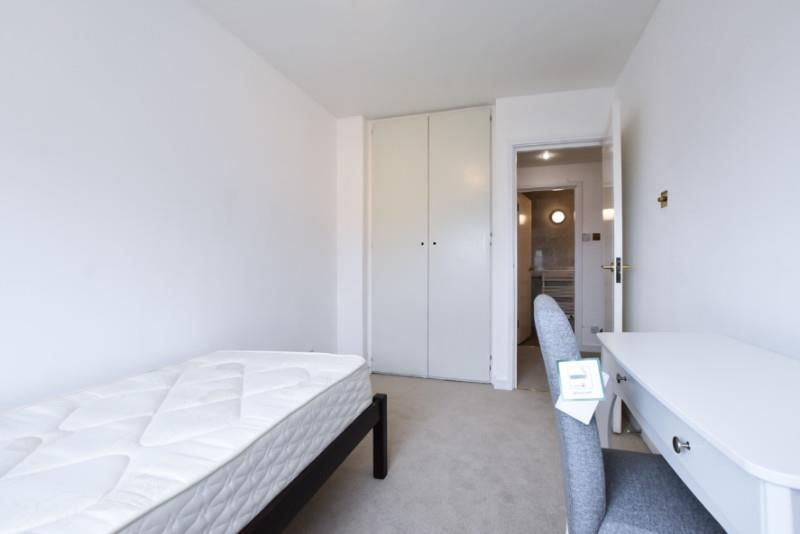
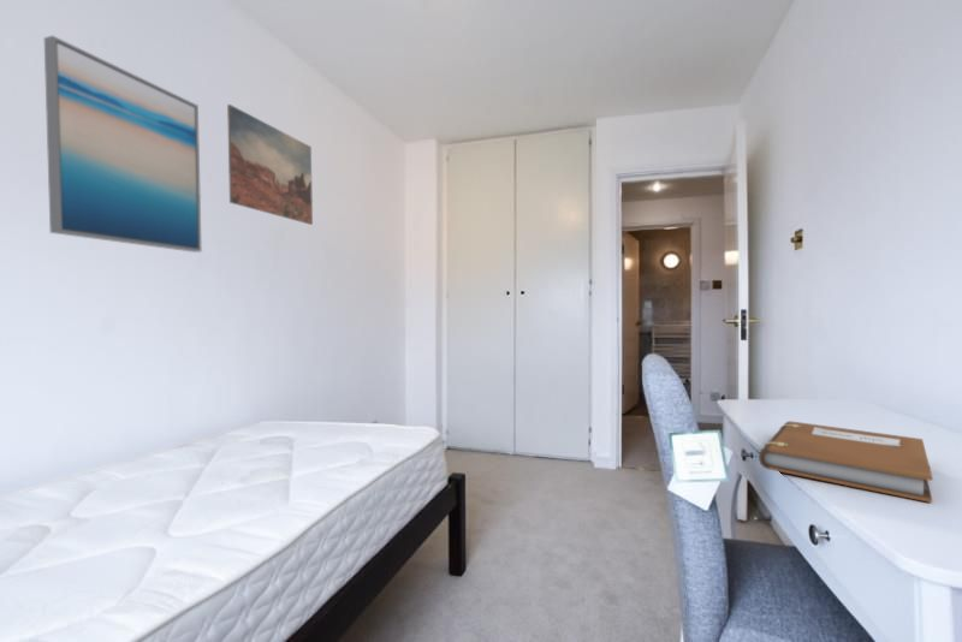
+ wall art (133, 160)
+ notebook (842, 451)
+ wall art (274, 171)
